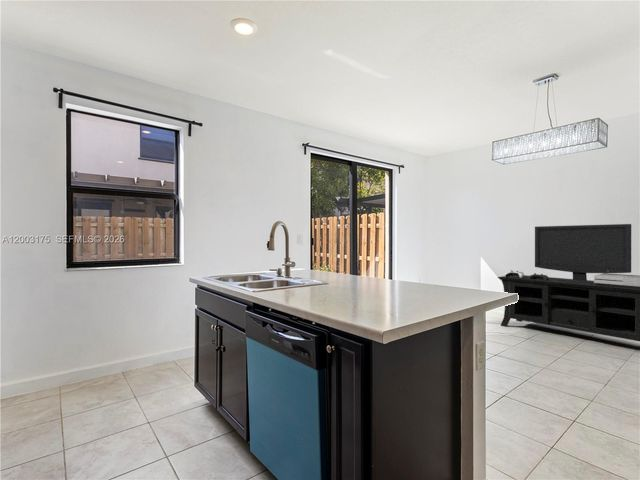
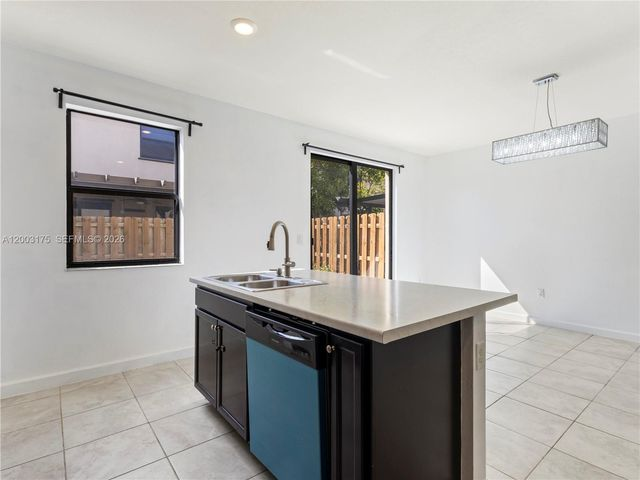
- media console (574, 280)
